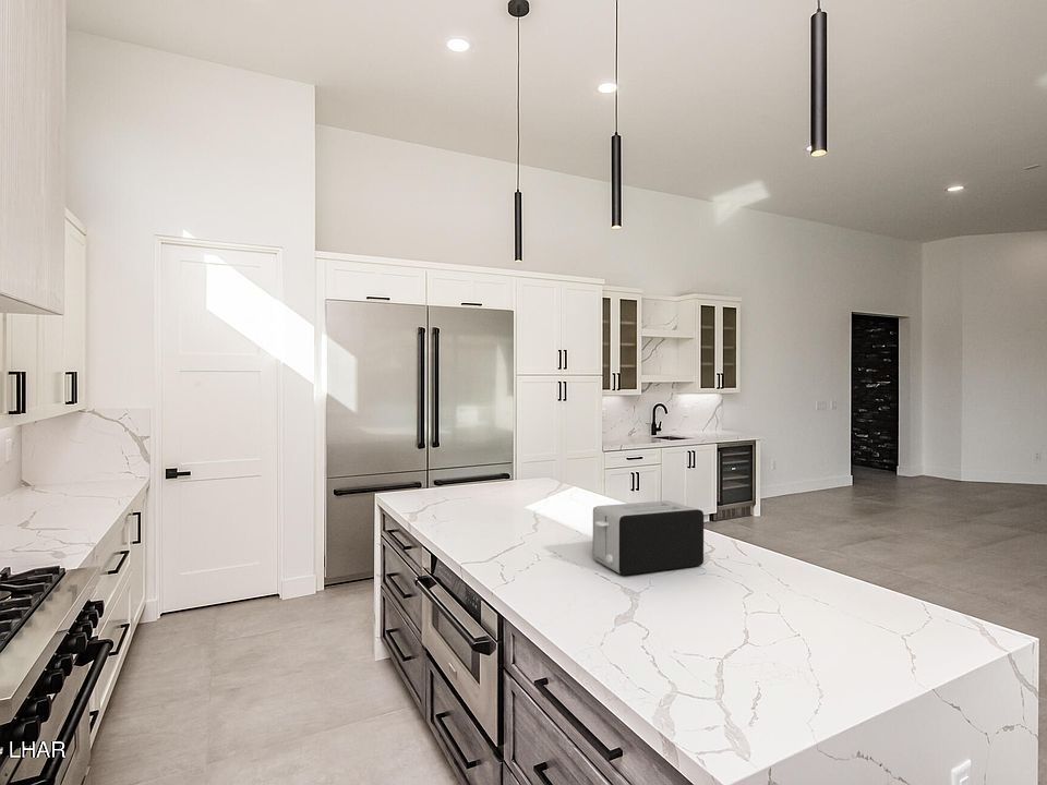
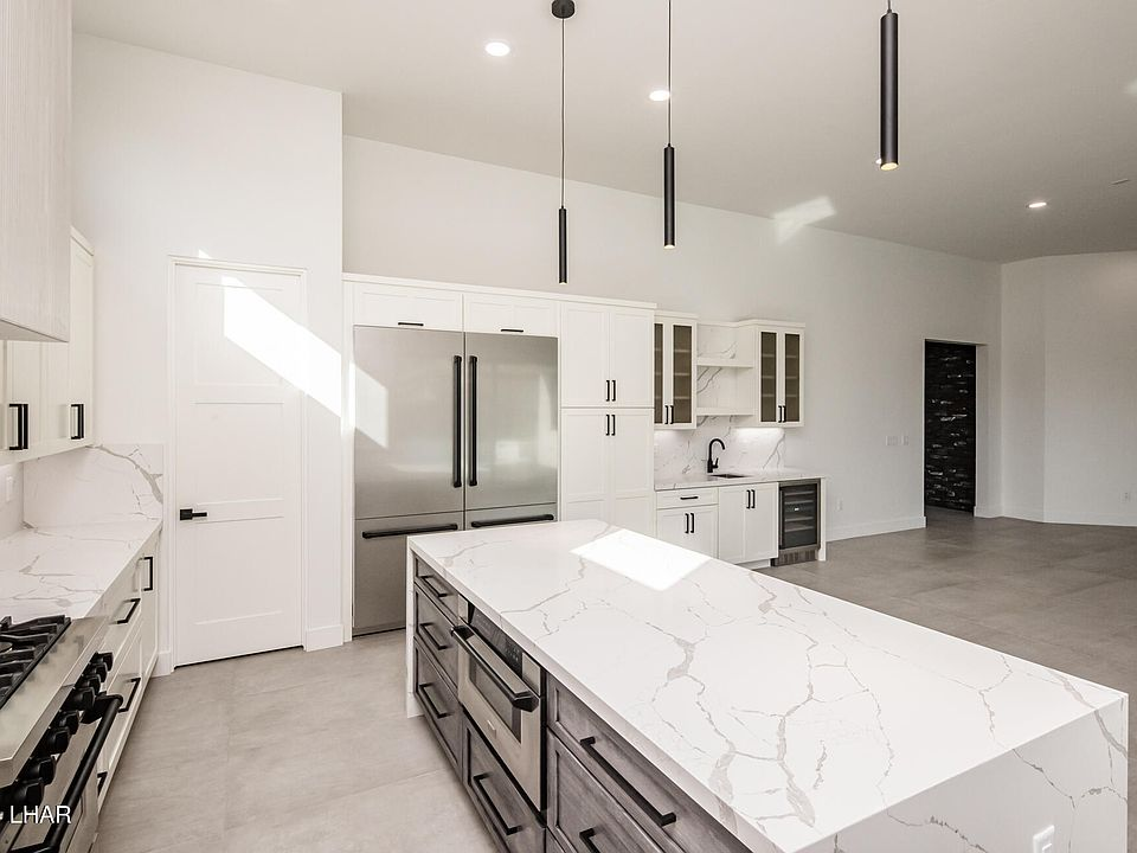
- toaster (647, 535)
